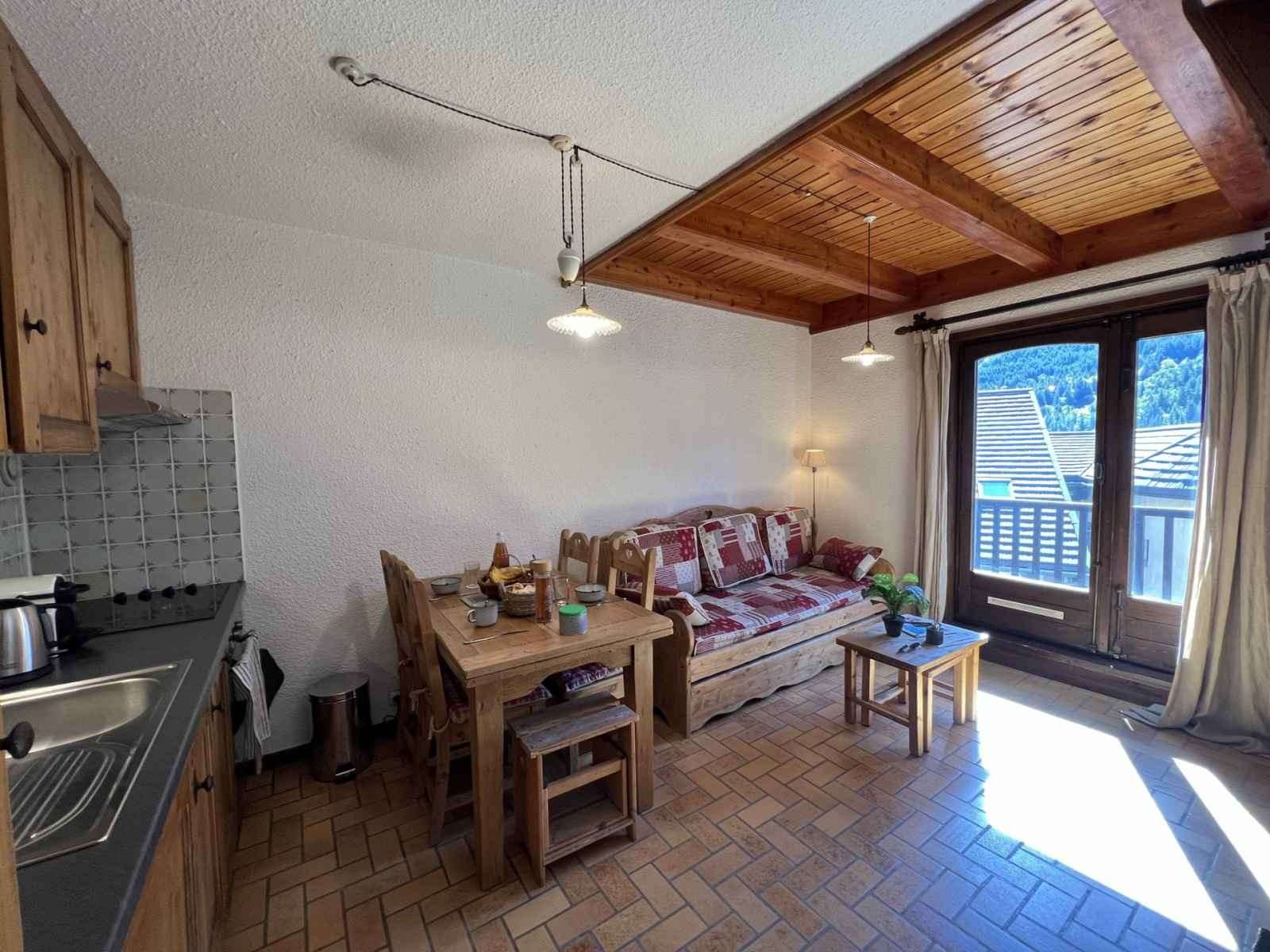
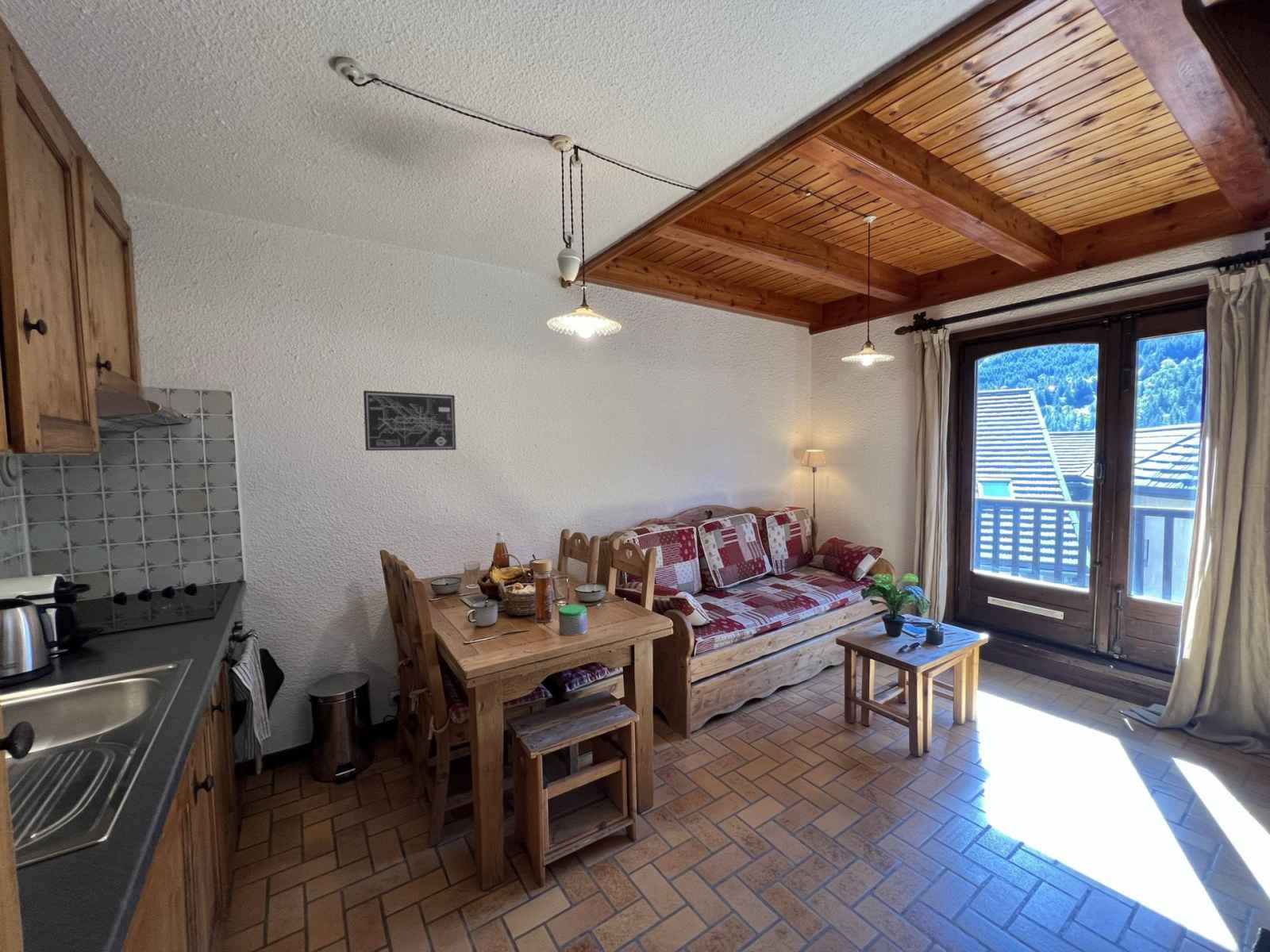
+ wall art (411, 421)
